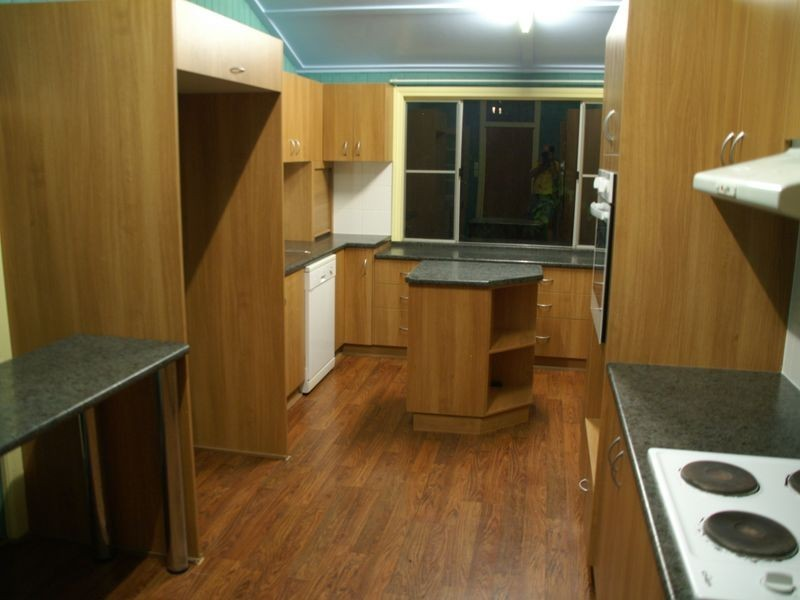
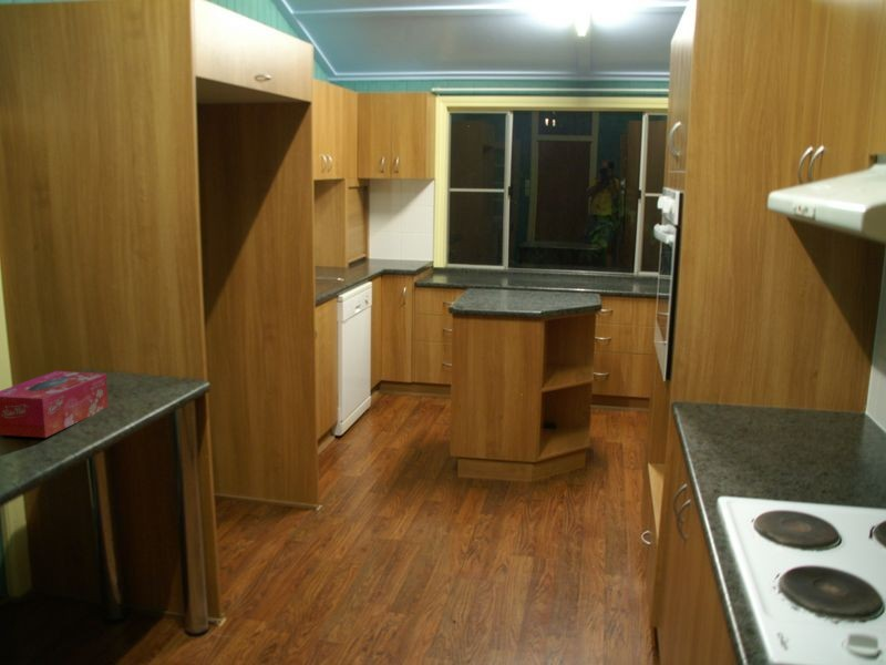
+ tissue box (51, 401)
